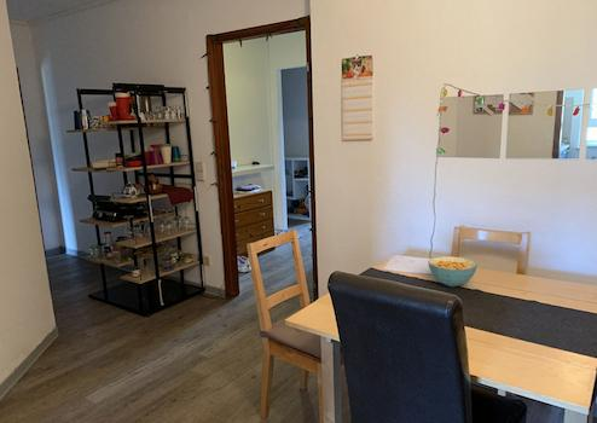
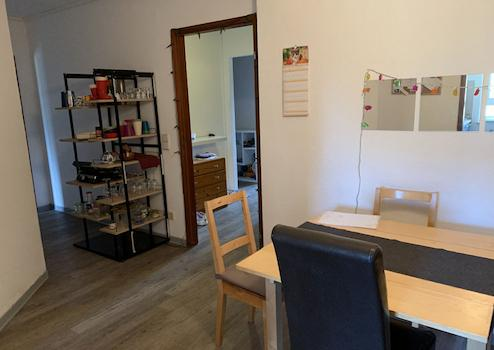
- cereal bowl (451, 273)
